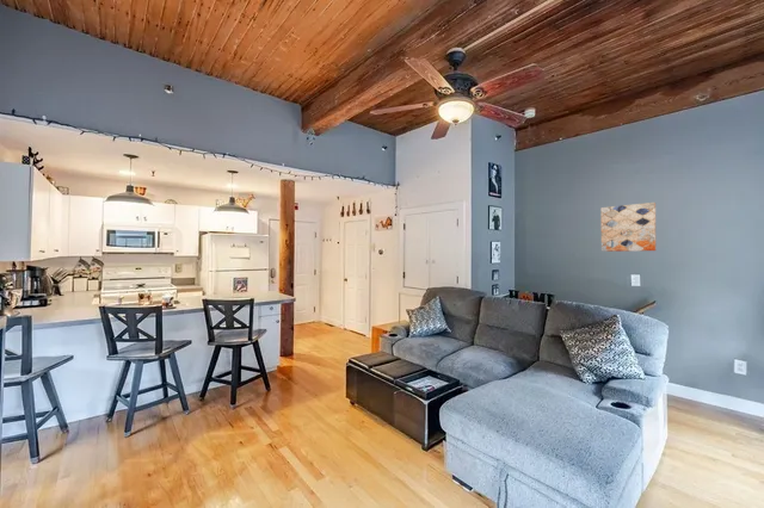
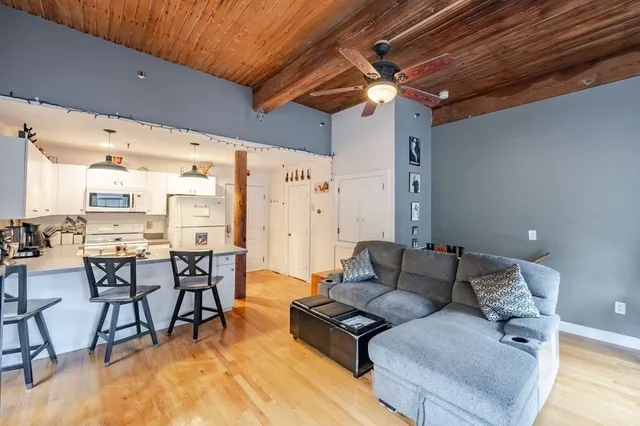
- wall art (627, 228)
